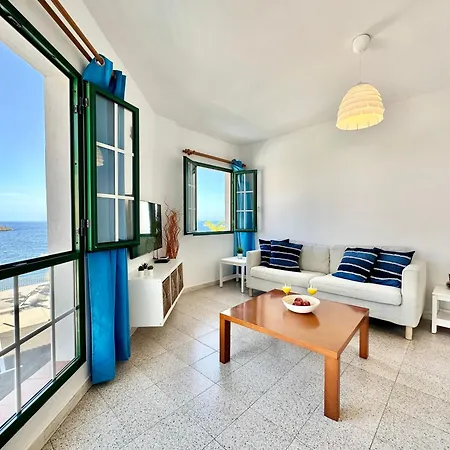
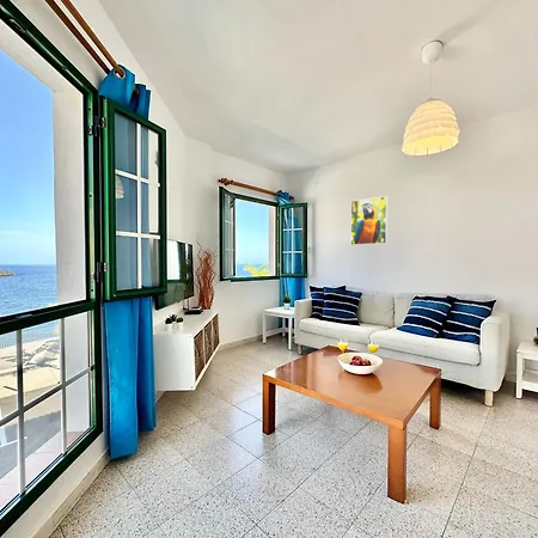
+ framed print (368, 221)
